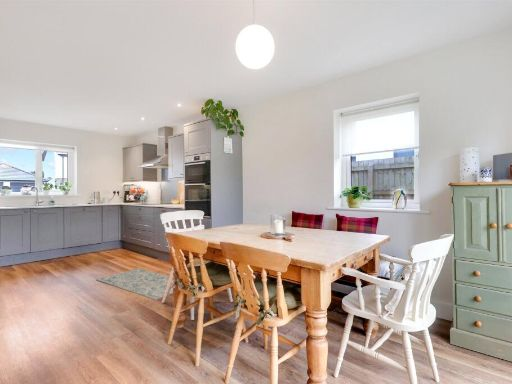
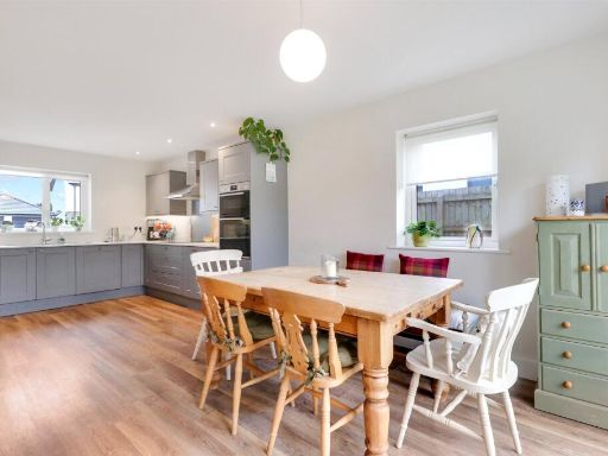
- rug (145, 281)
